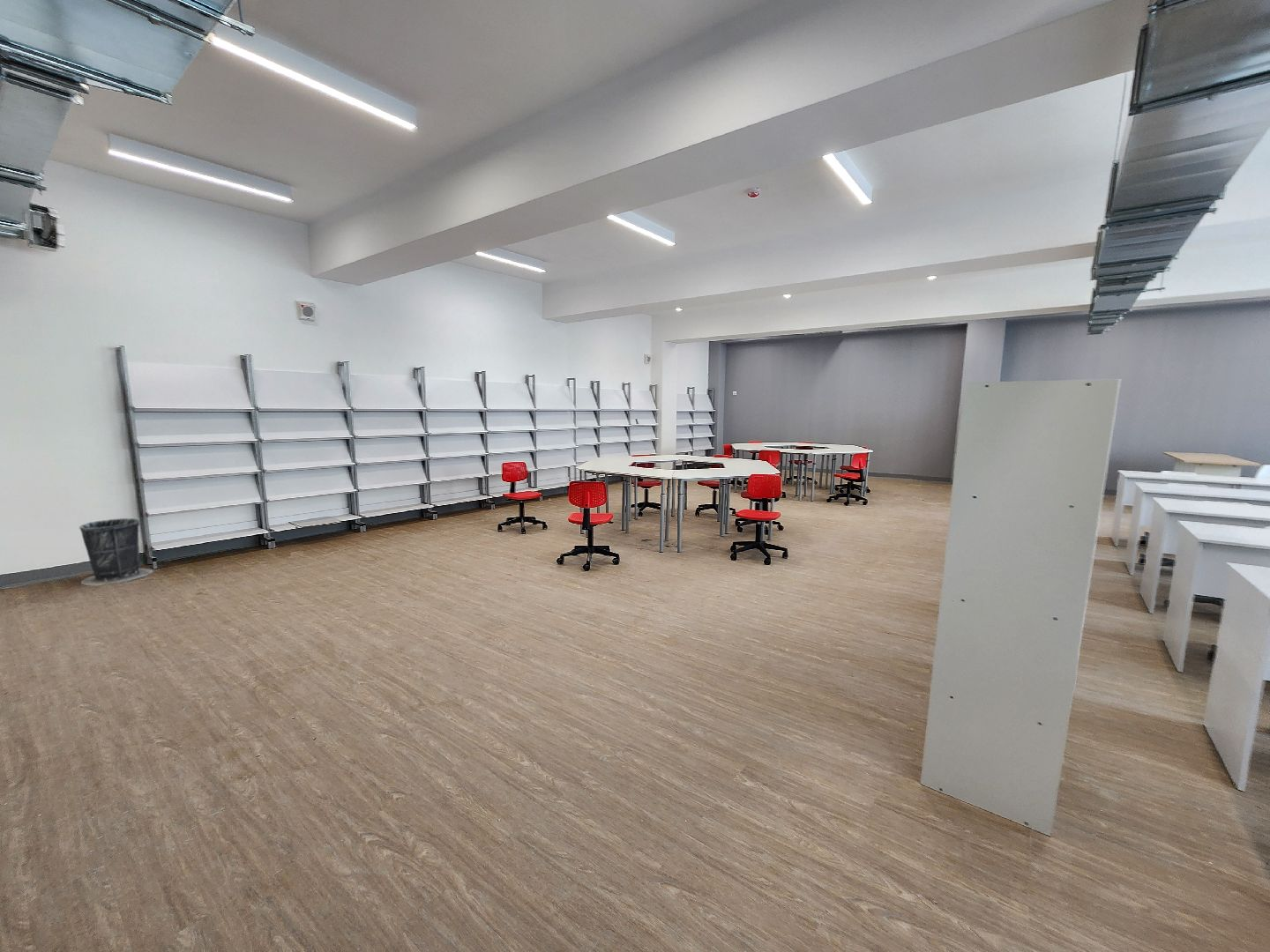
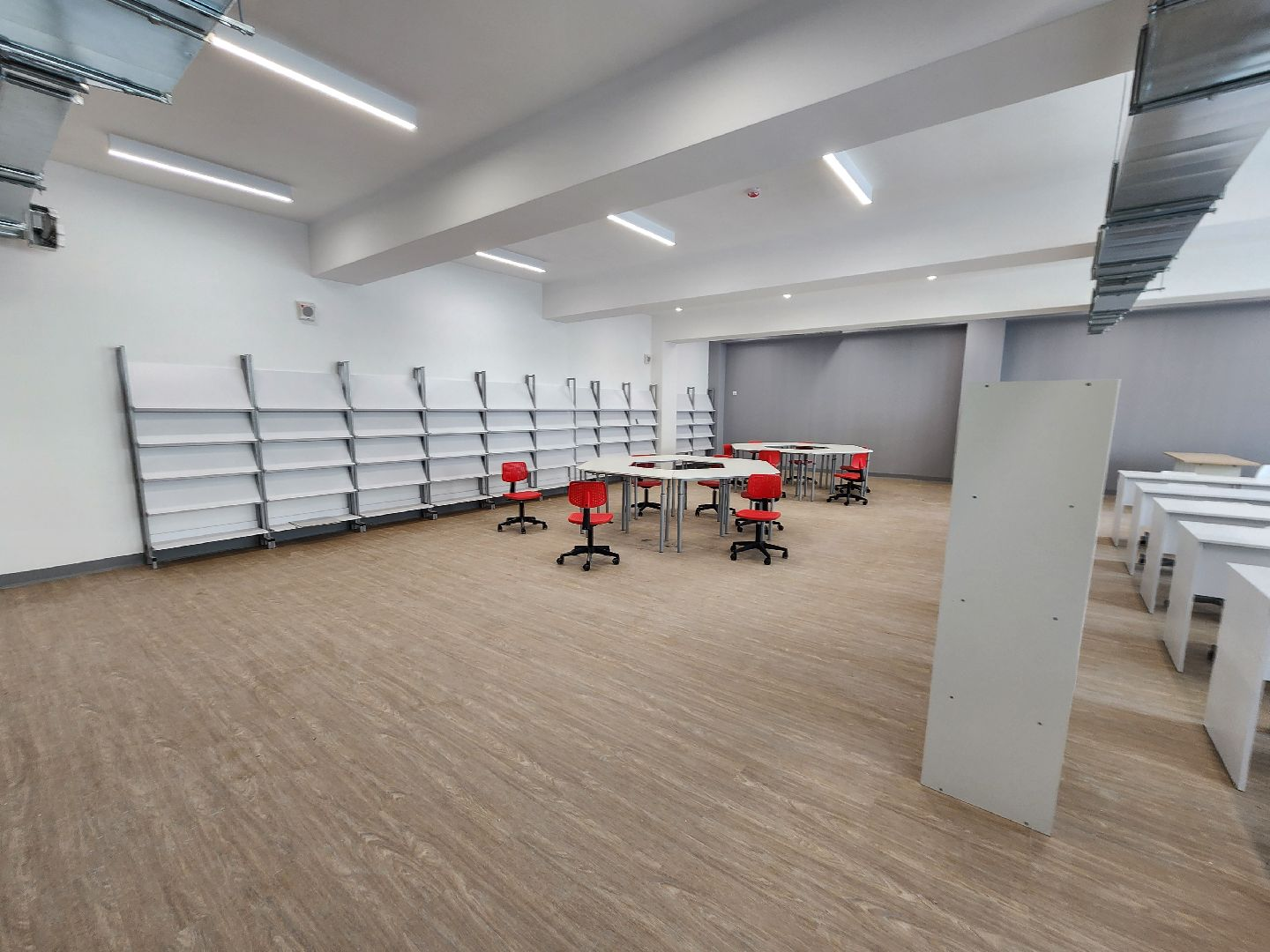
- trash can (114, 549)
